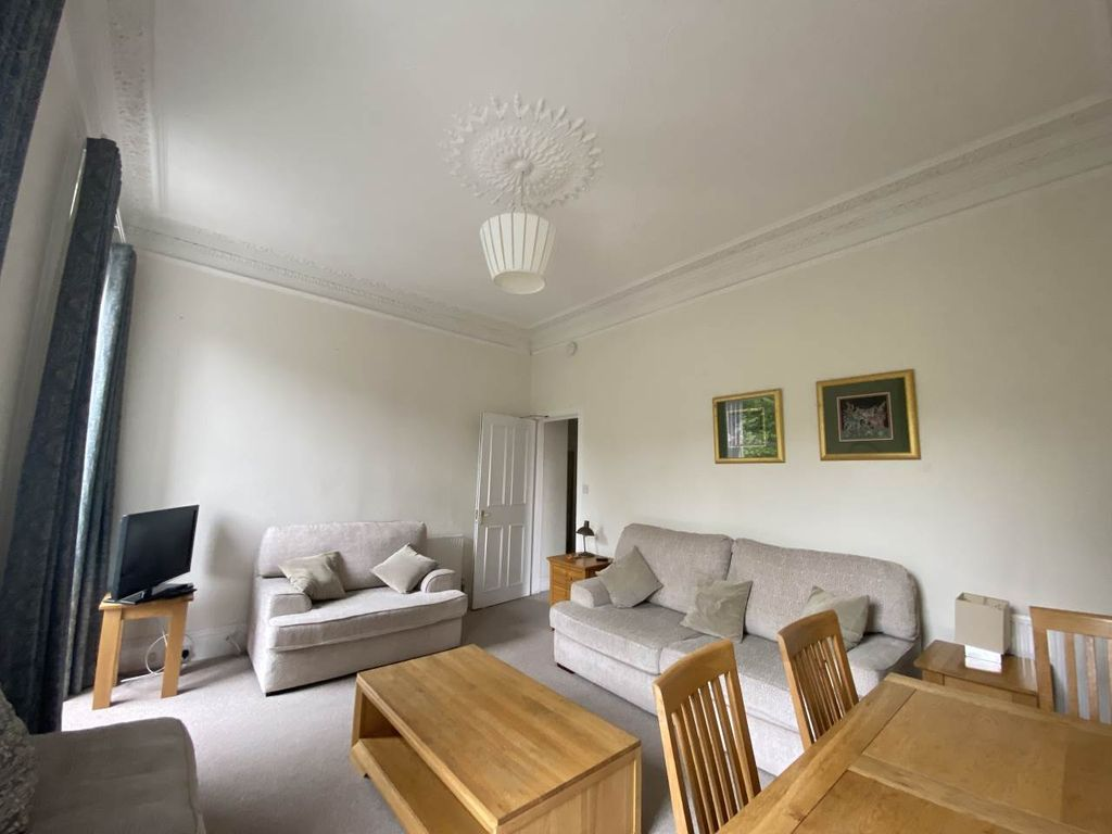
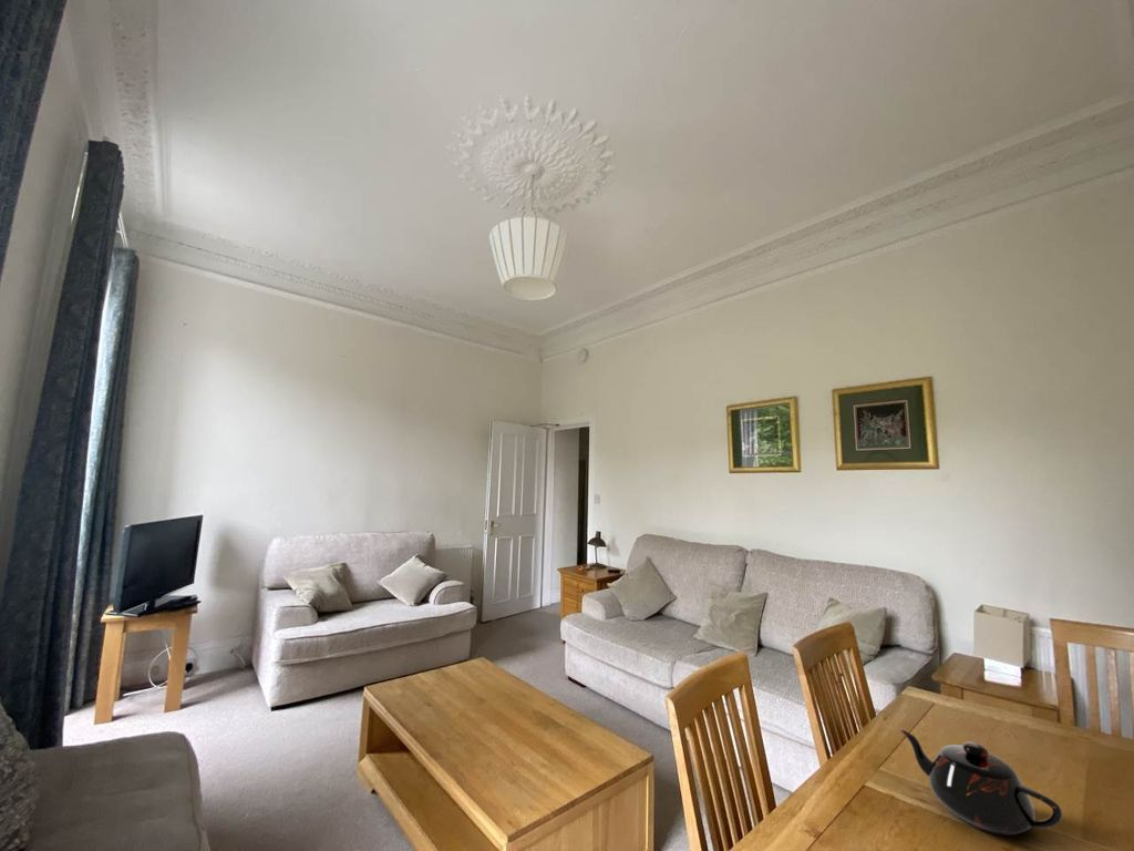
+ teapot (972, 777)
